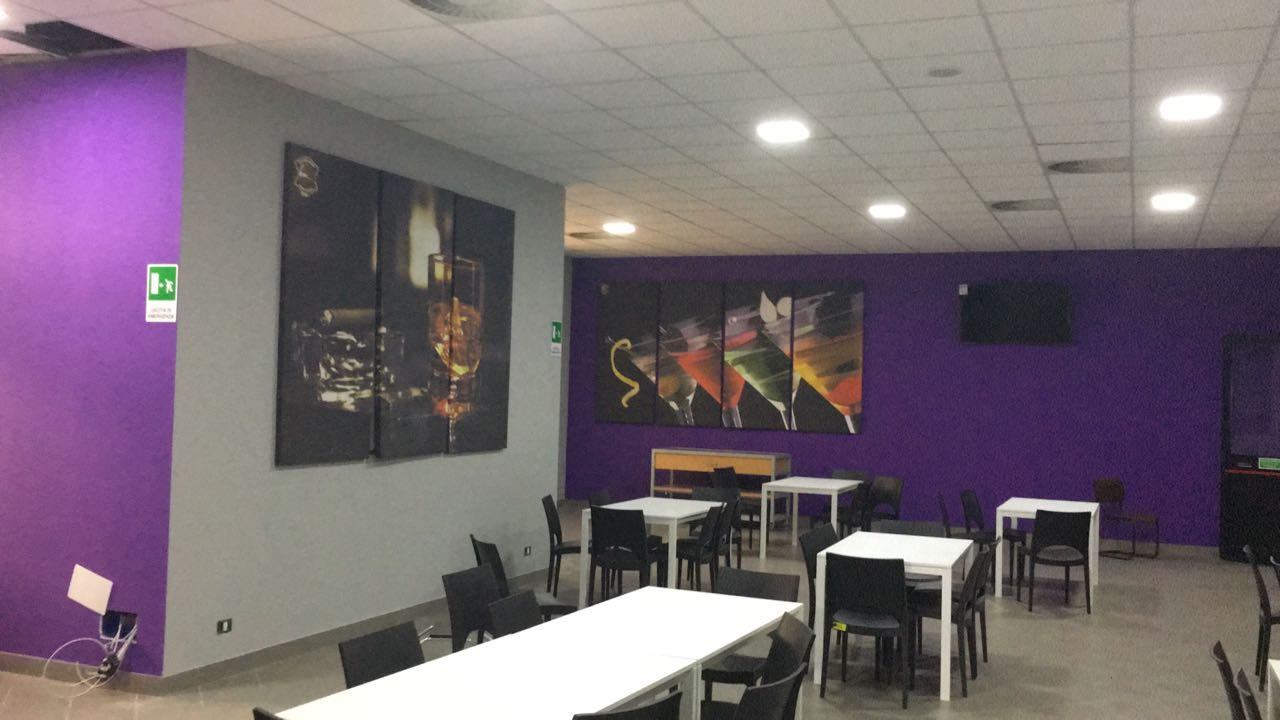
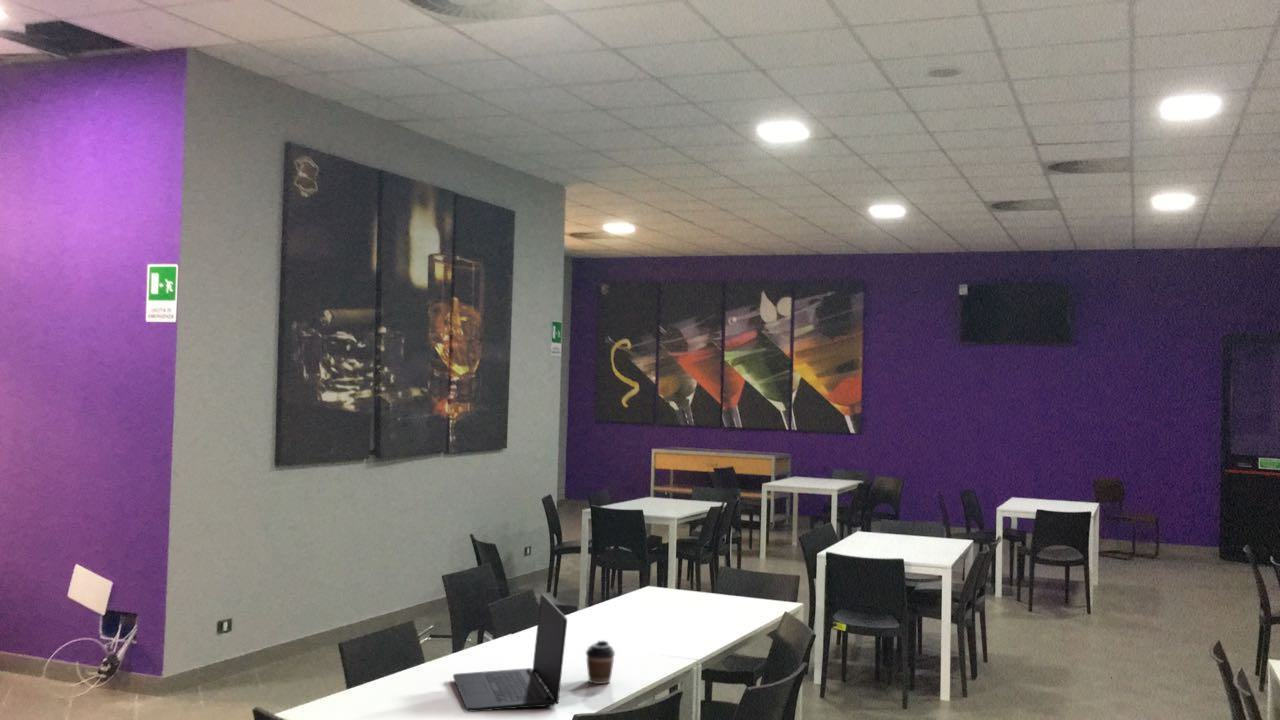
+ laptop (512, 669)
+ coffee cup (600, 661)
